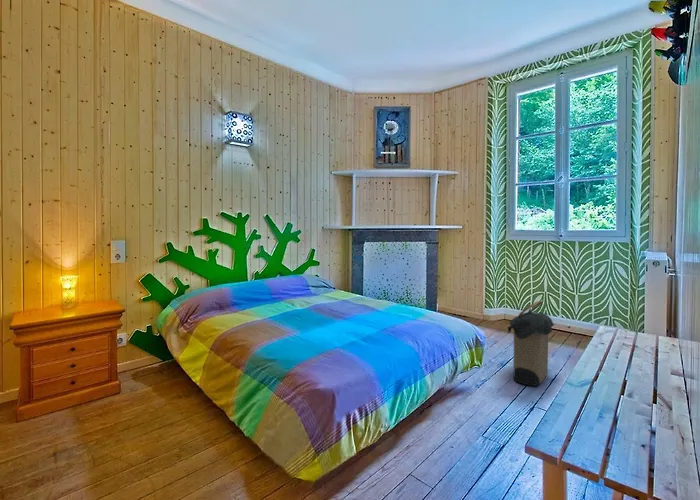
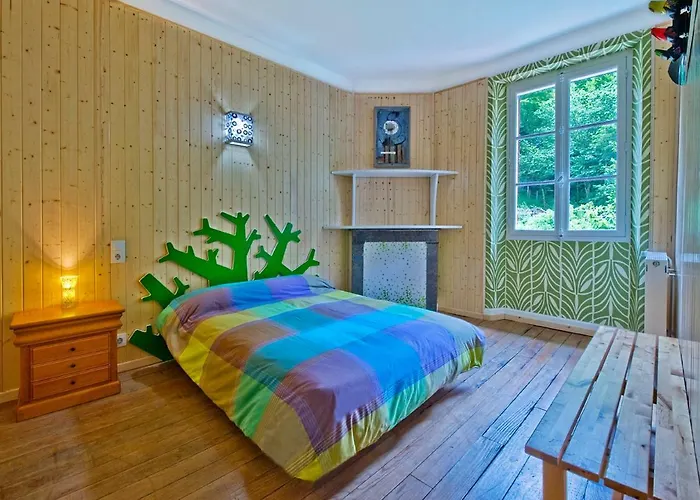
- laundry hamper (530, 336)
